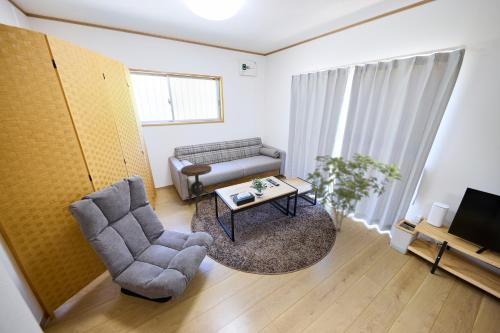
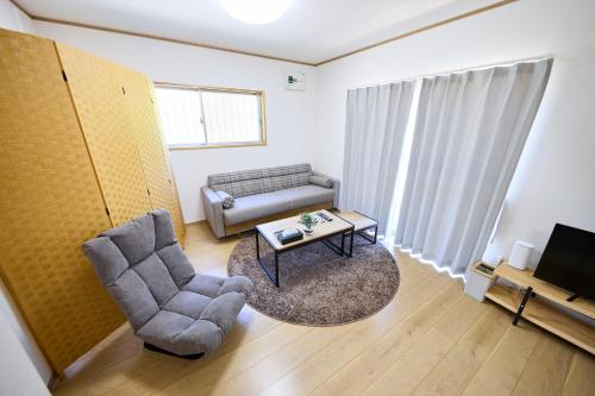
- side table (198, 188)
- shrub (345, 194)
